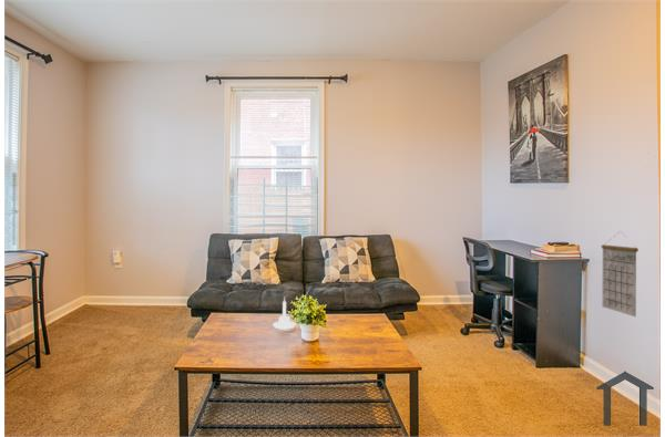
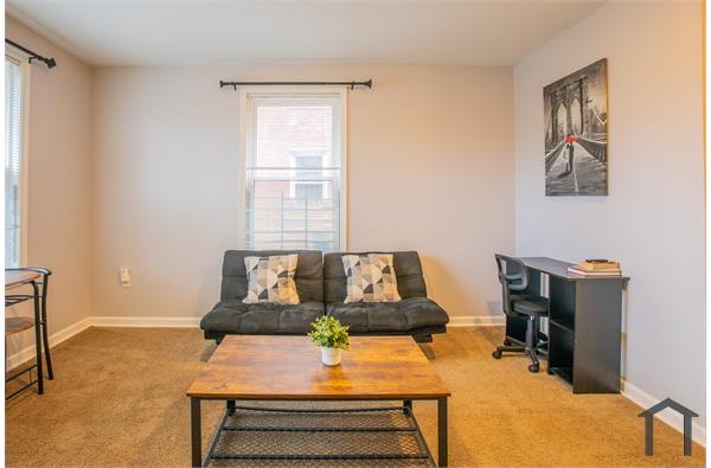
- candle holder (284, 312)
- calendar (618, 271)
